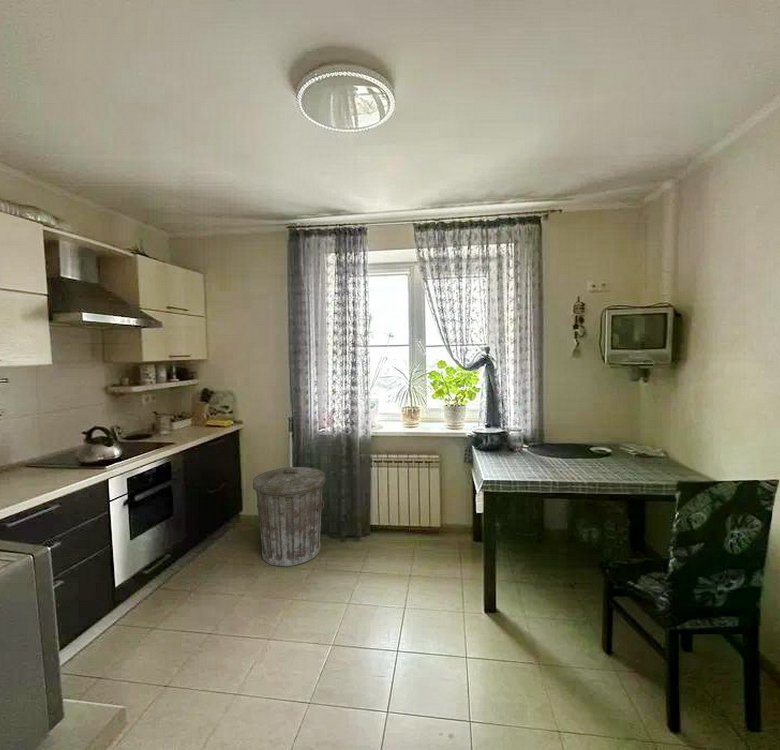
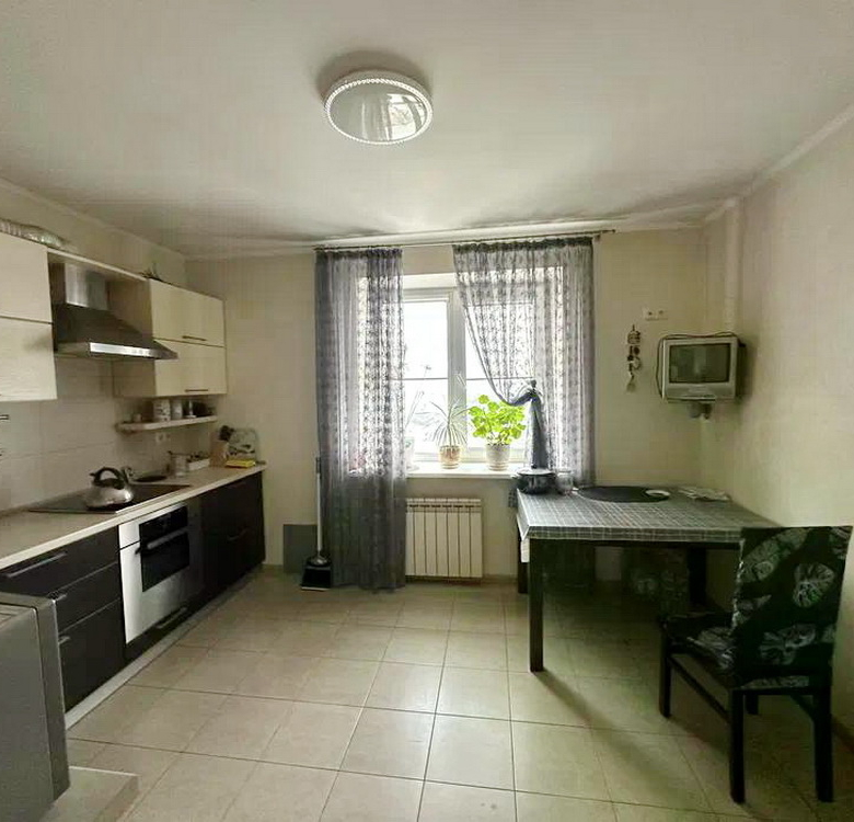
- trash can (290, 510)
